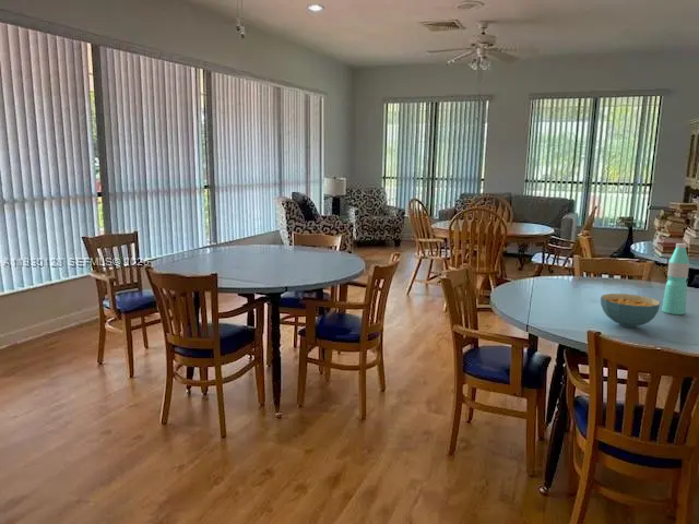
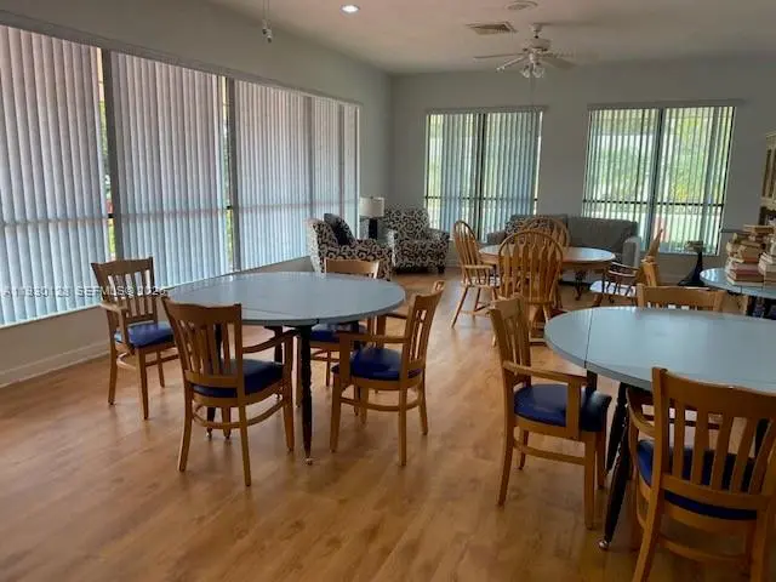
- water bottle (677, 277)
- cereal bowl (628, 312)
